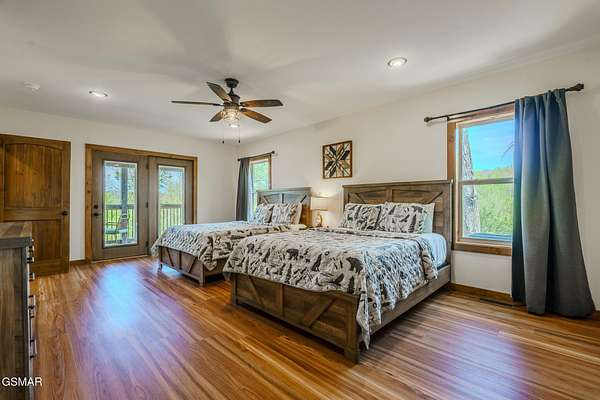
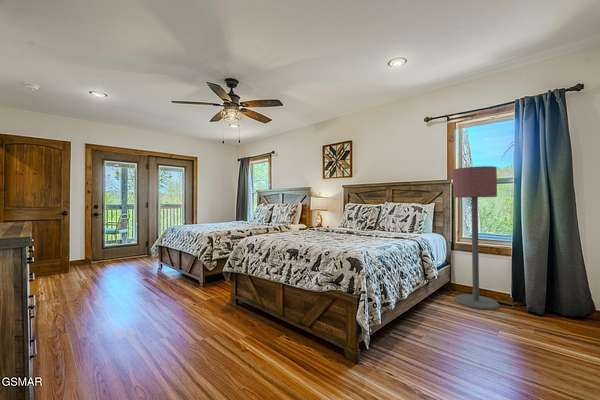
+ floor lamp (475, 235)
